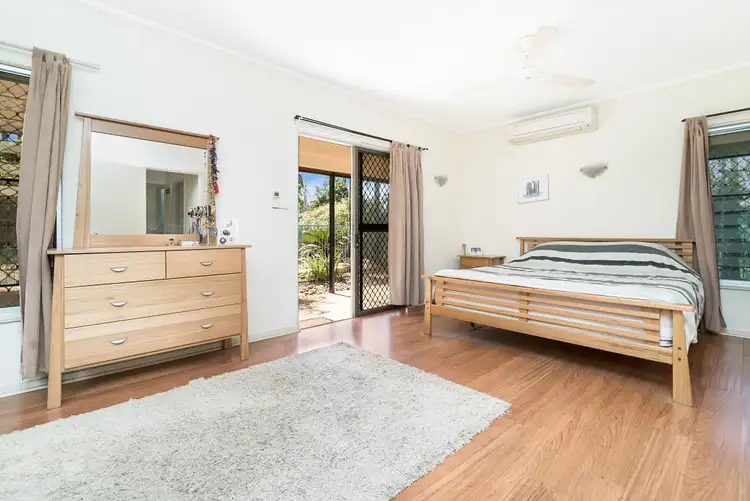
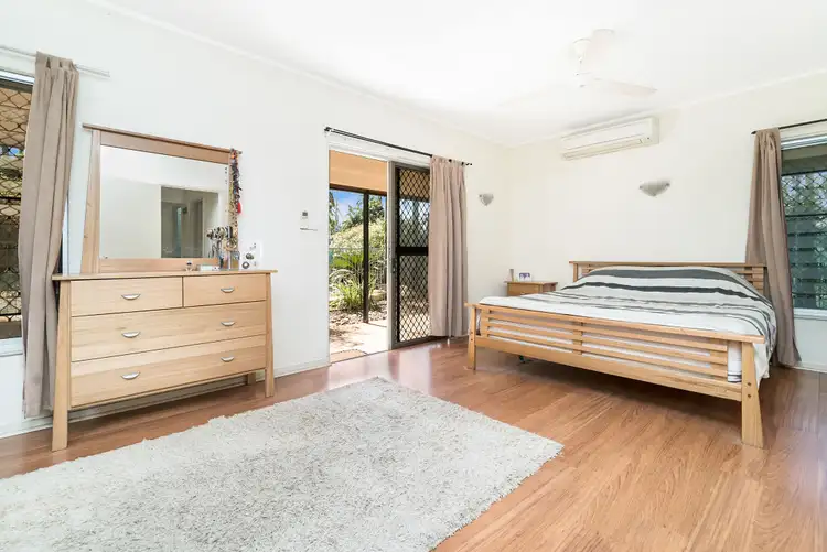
- wall art (532, 189)
